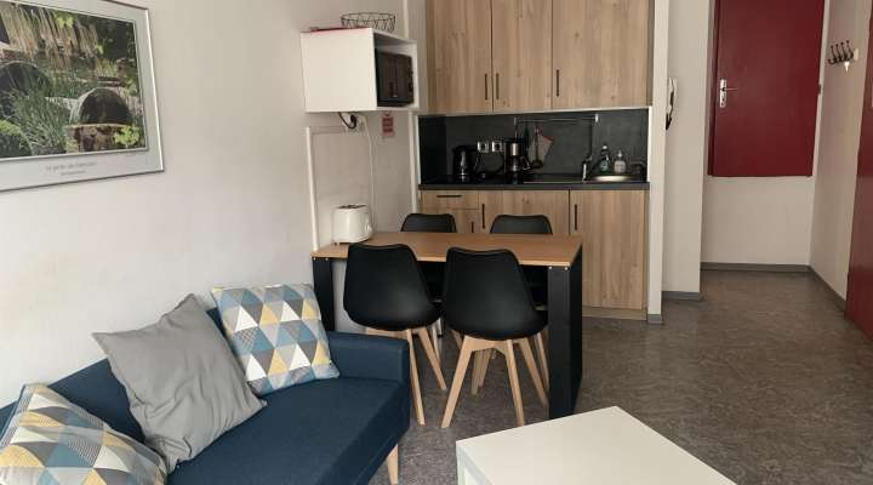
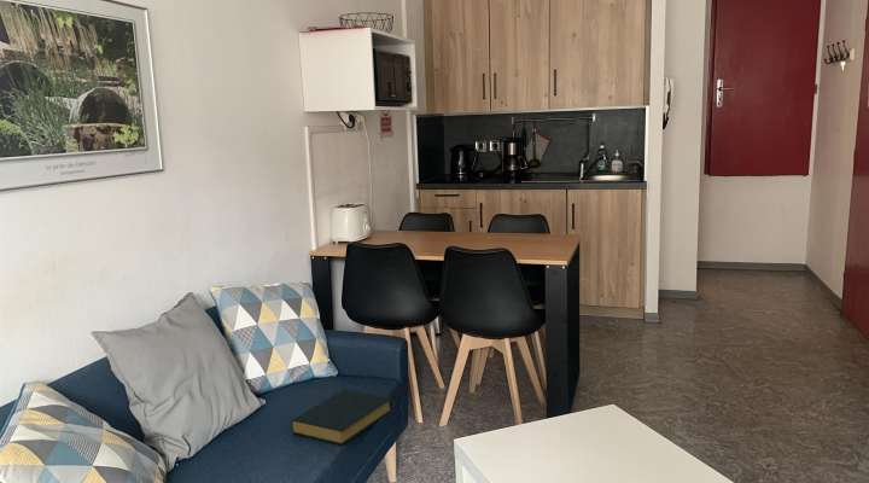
+ hardback book (343, 414)
